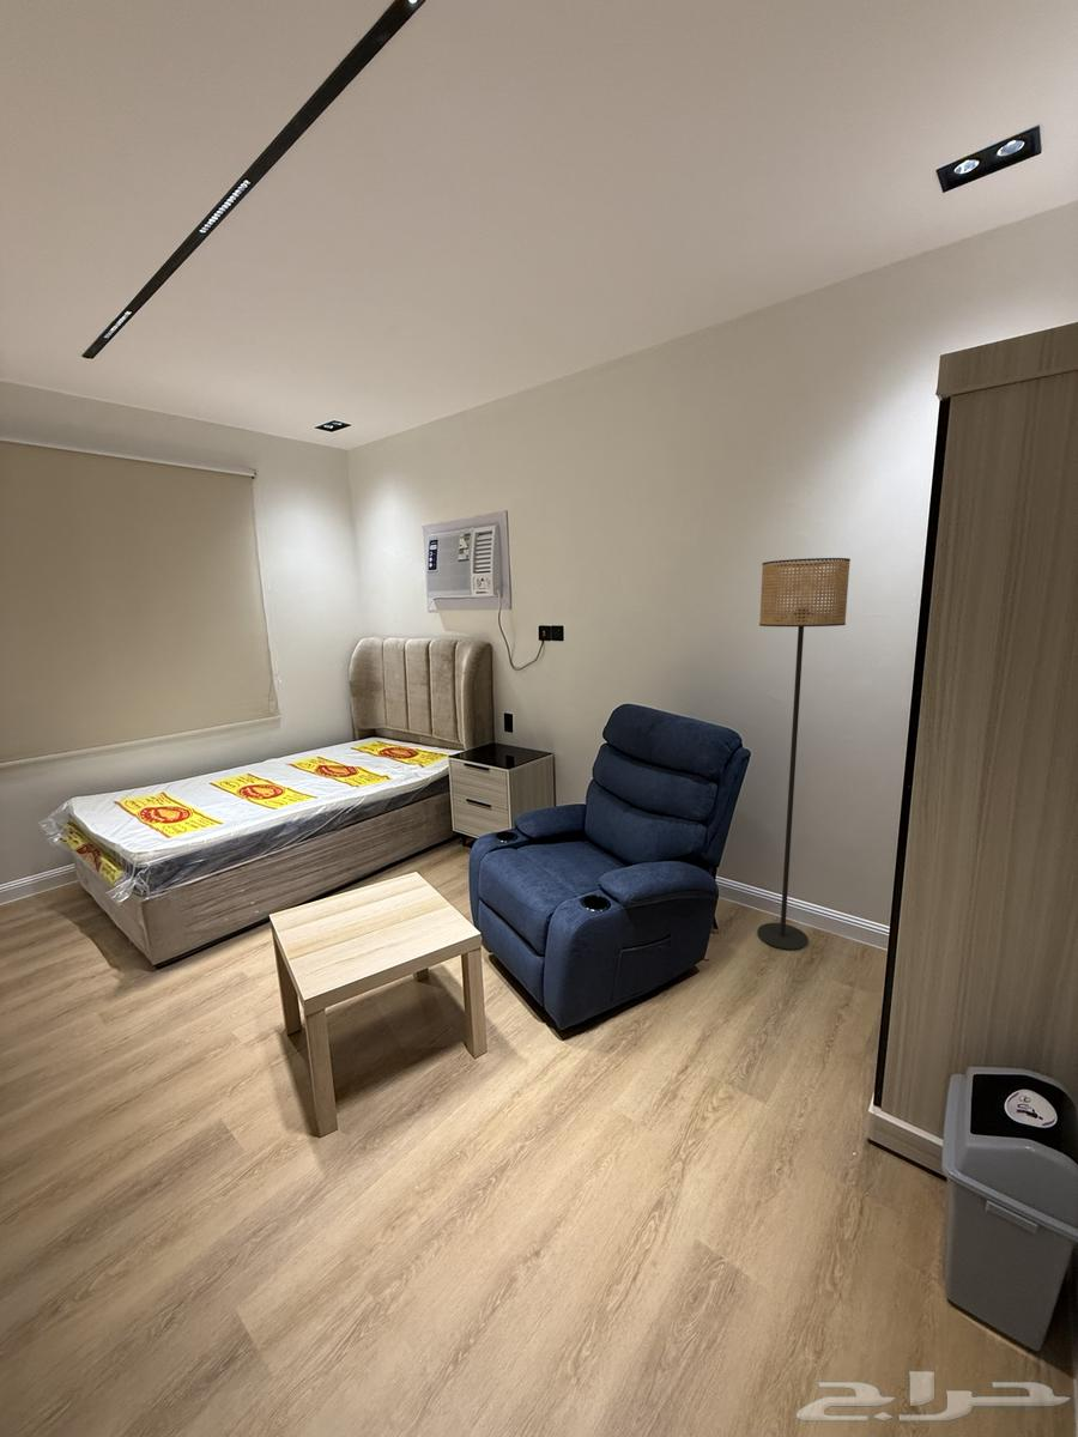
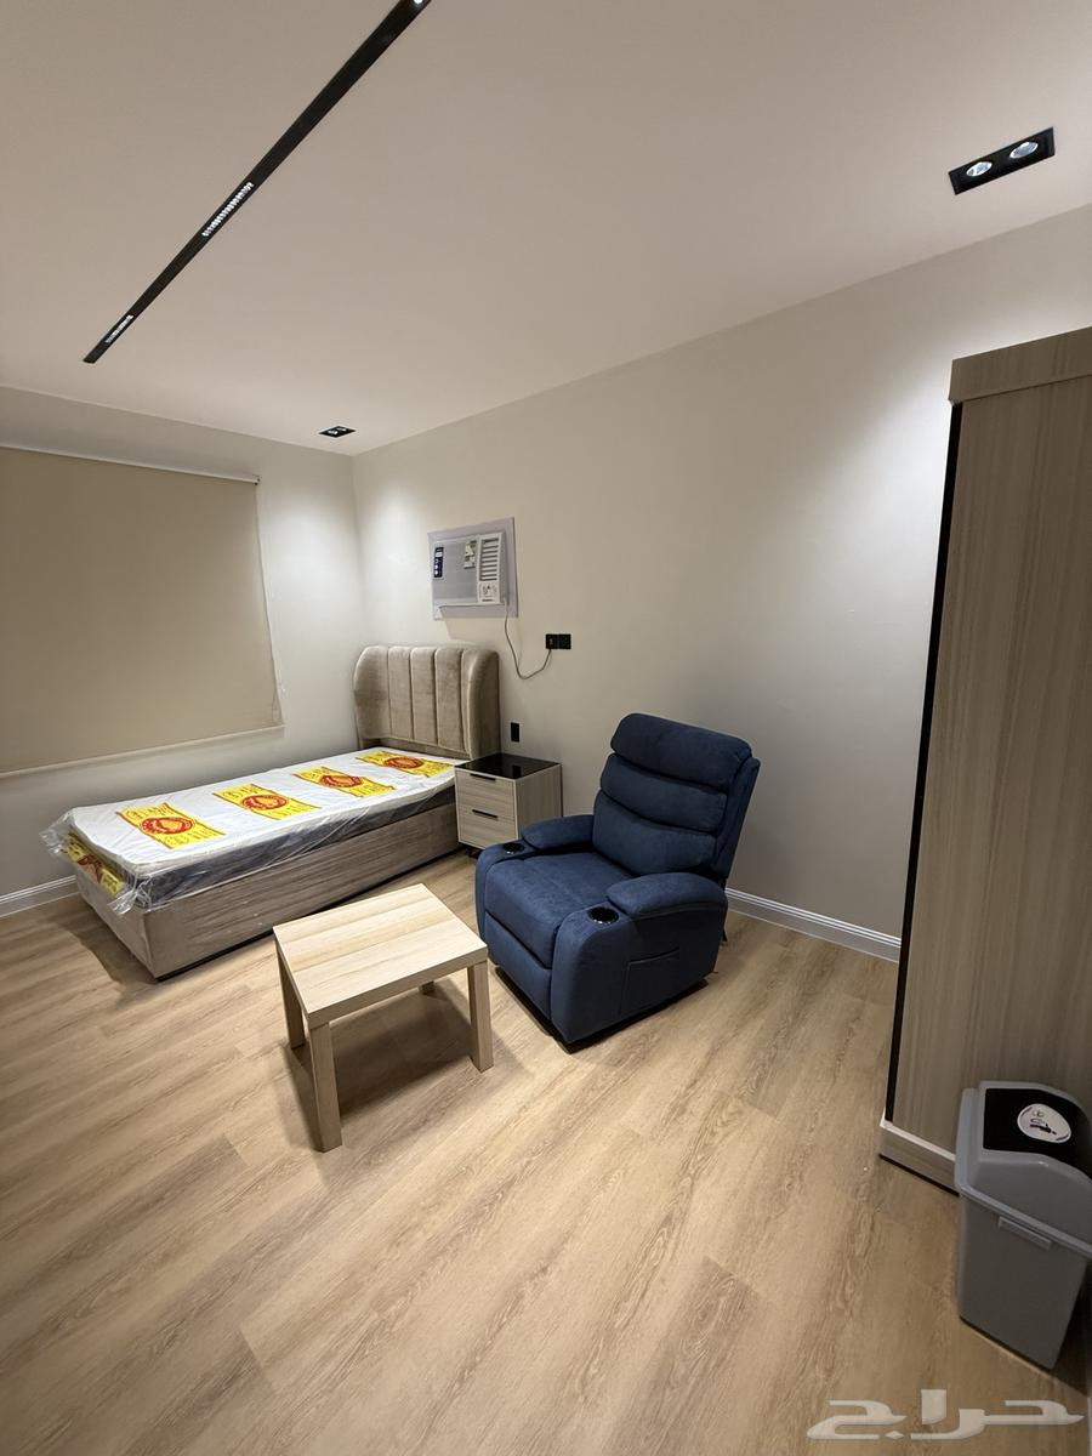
- floor lamp (793, 760)
